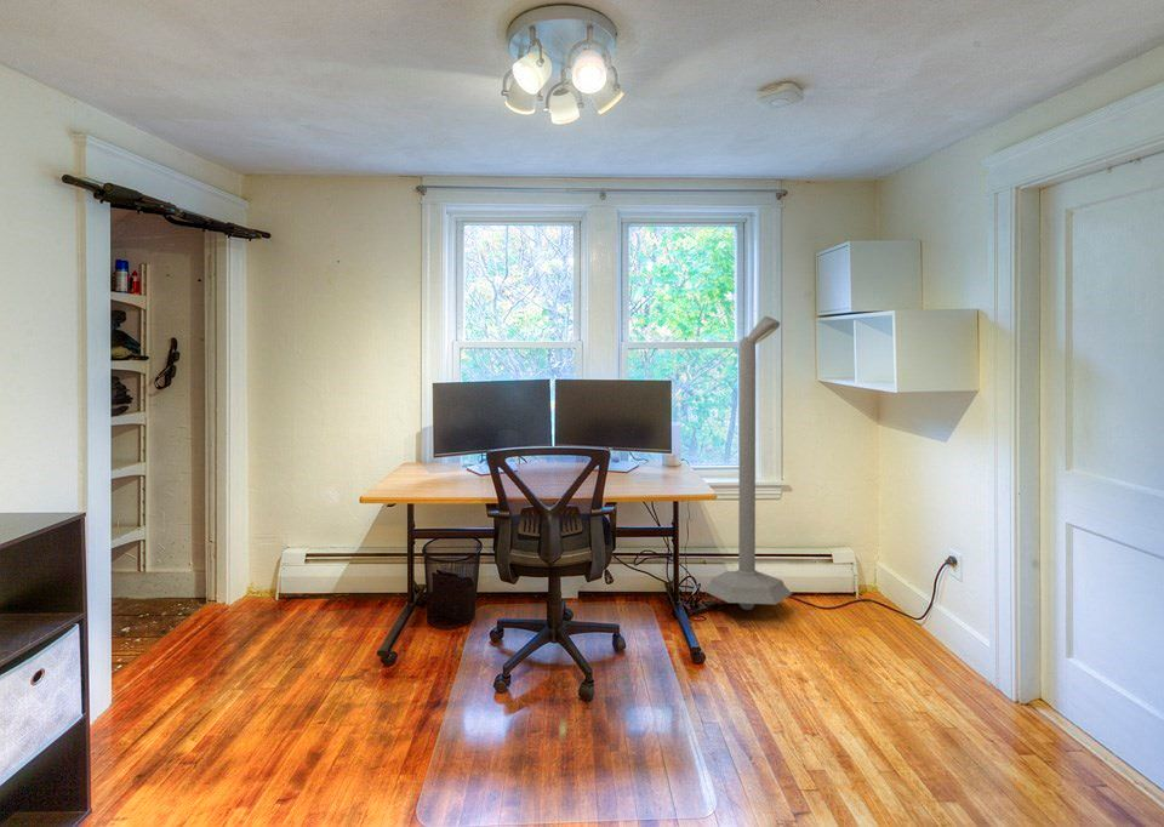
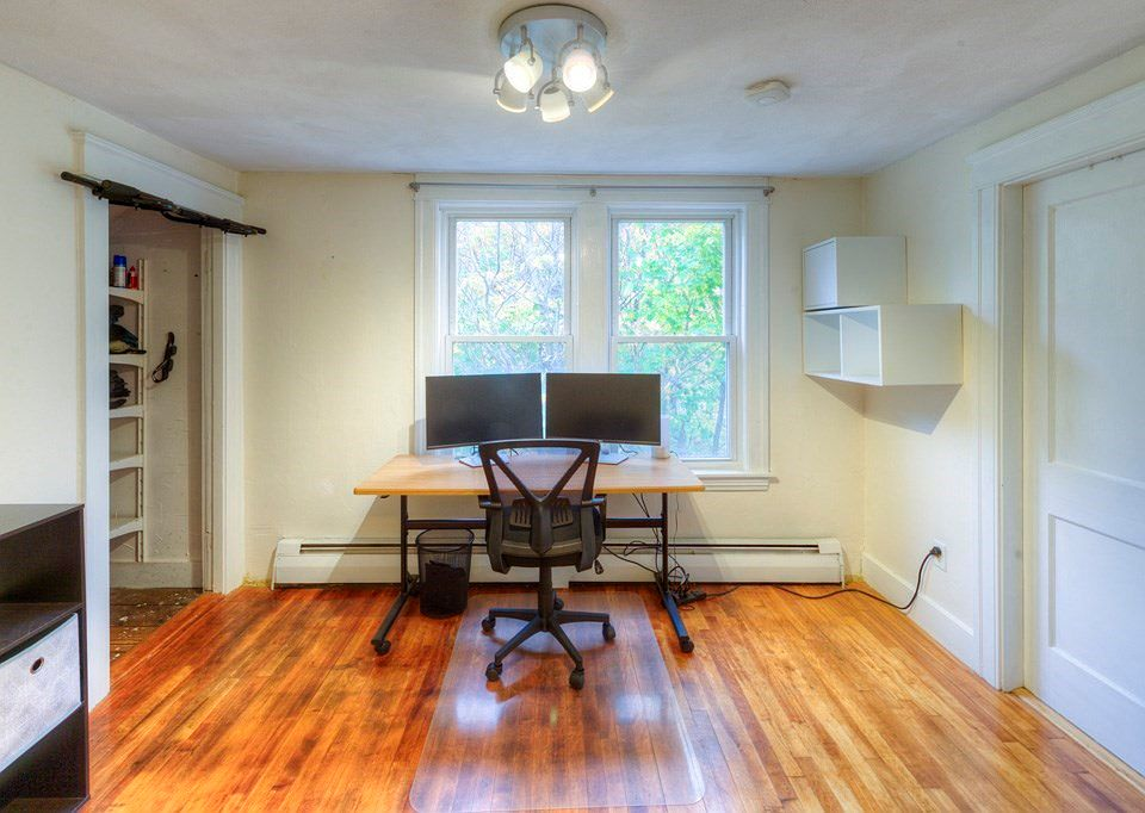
- floor lamp (746, 463)
